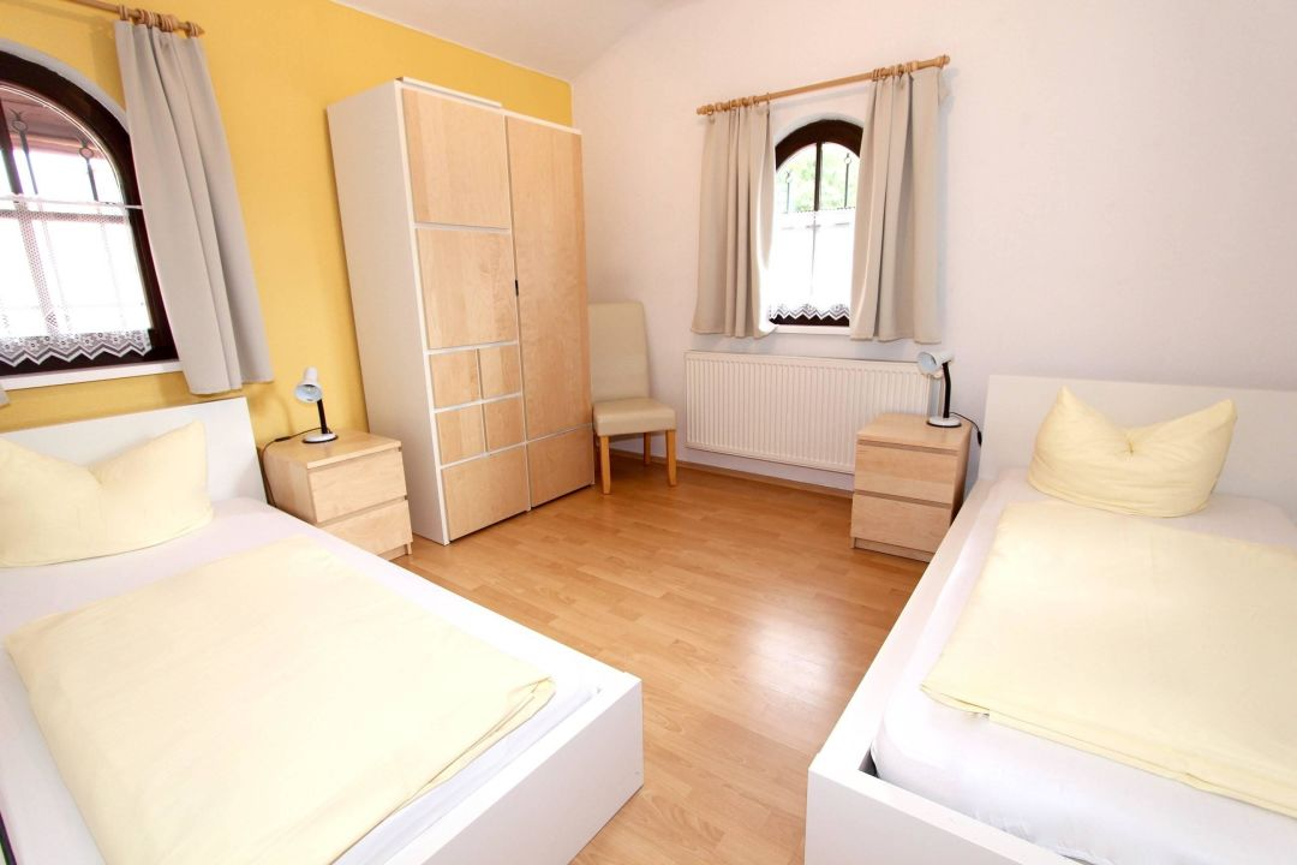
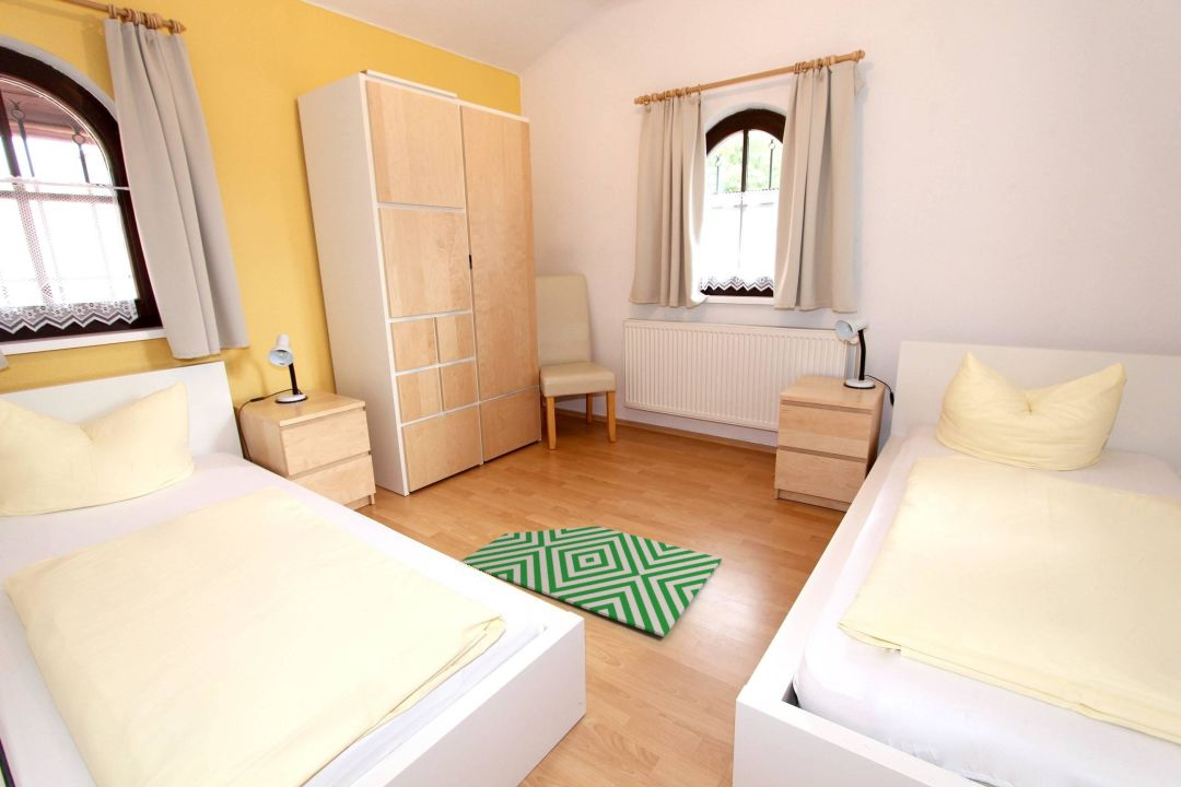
+ rug (589, 561)
